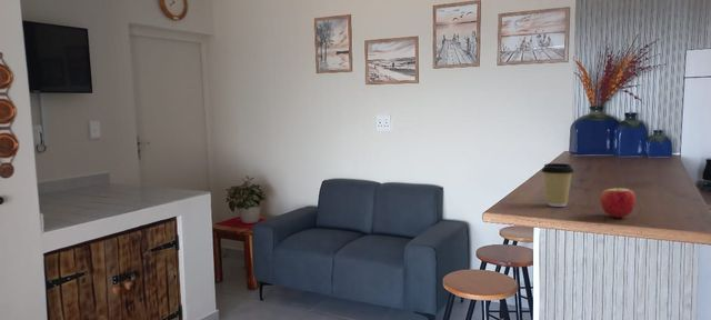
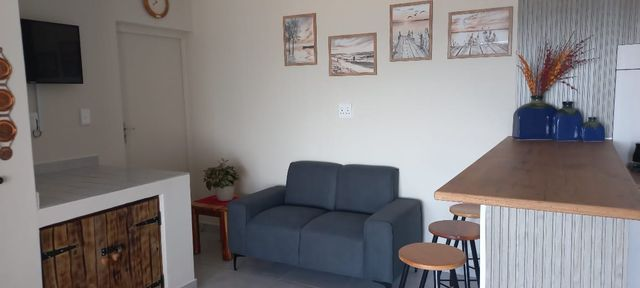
- coffee cup (557, 184)
- apple (617, 198)
